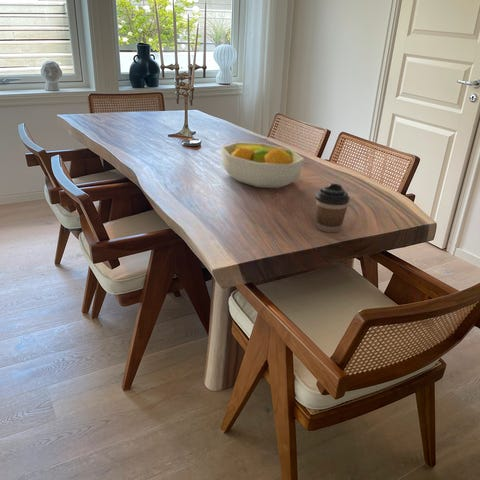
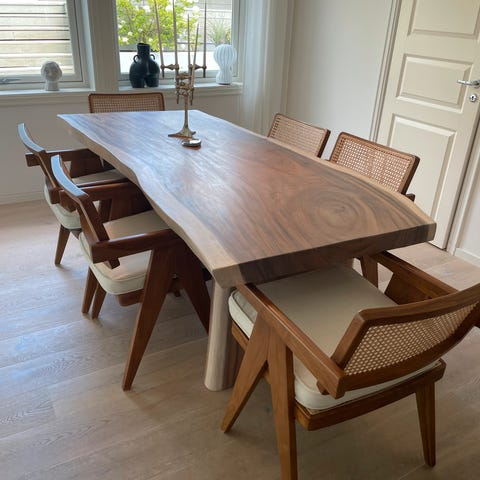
- coffee cup (331, 207)
- fruit bowl (260, 159)
